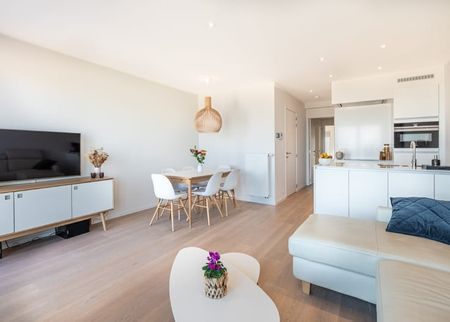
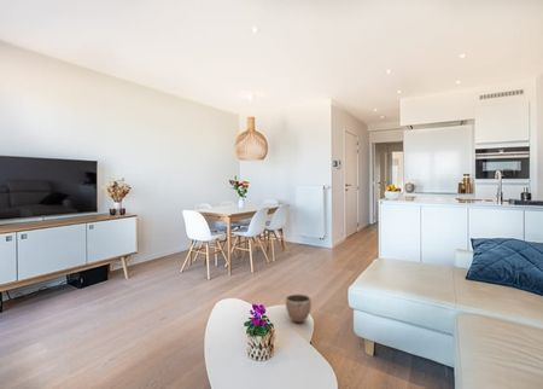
+ decorative bowl (298, 309)
